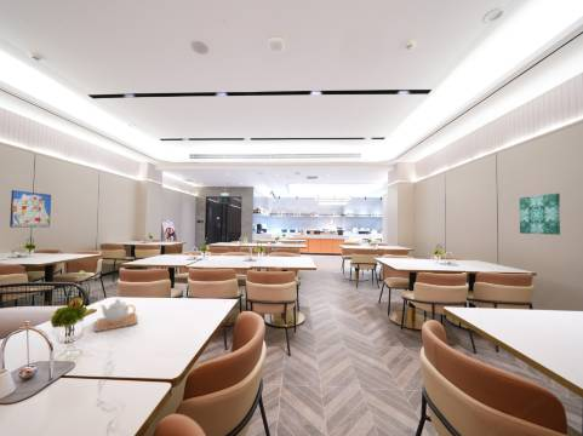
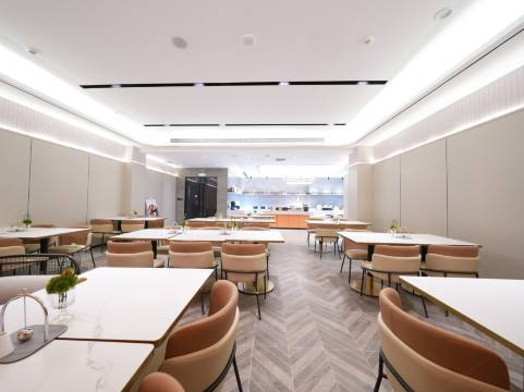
- teapot (116, 310)
- wall art (32, 210)
- wall art (538, 214)
